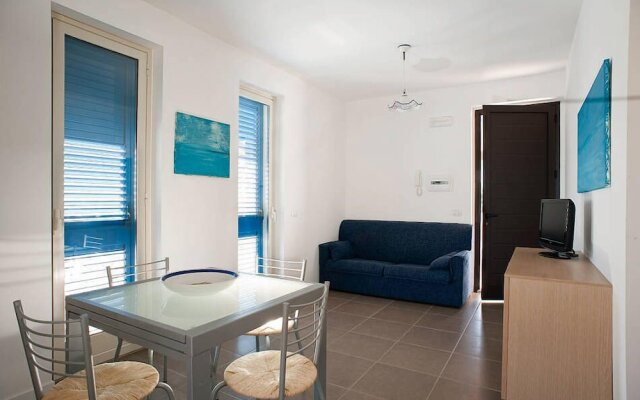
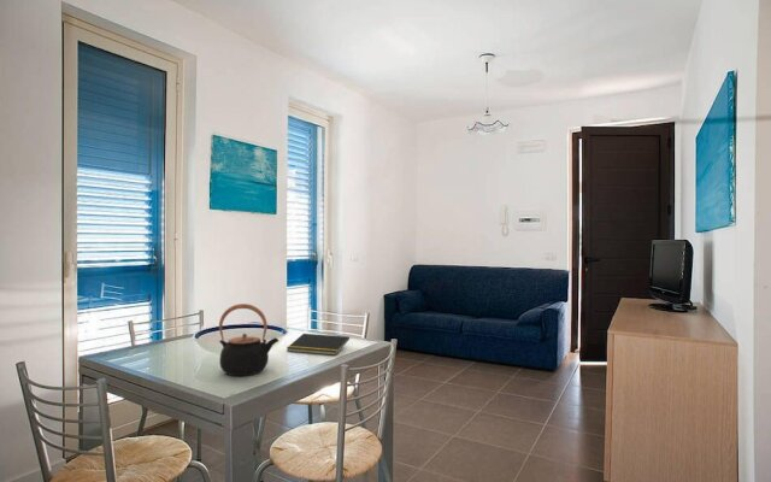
+ teapot (248, 337)
+ notepad (318, 343)
